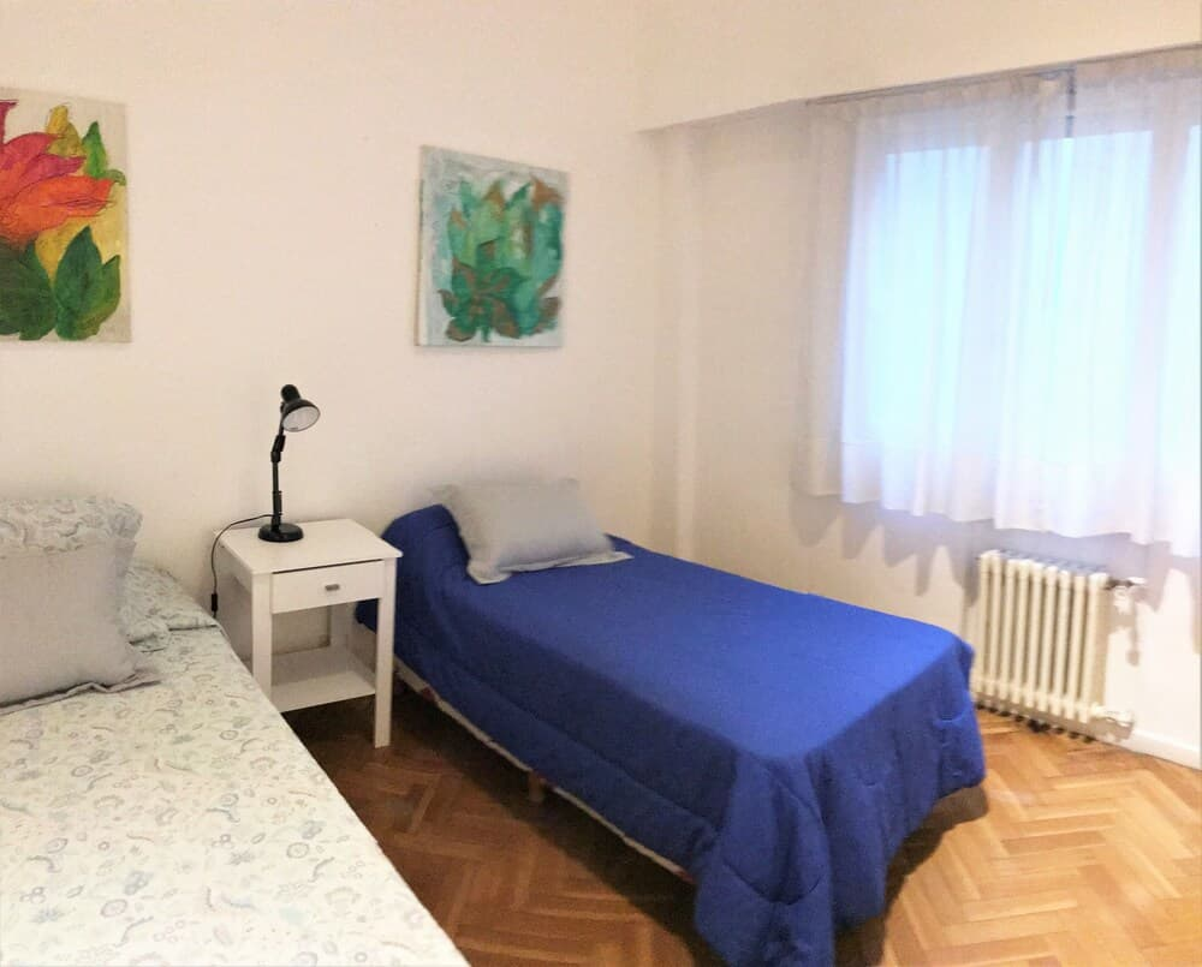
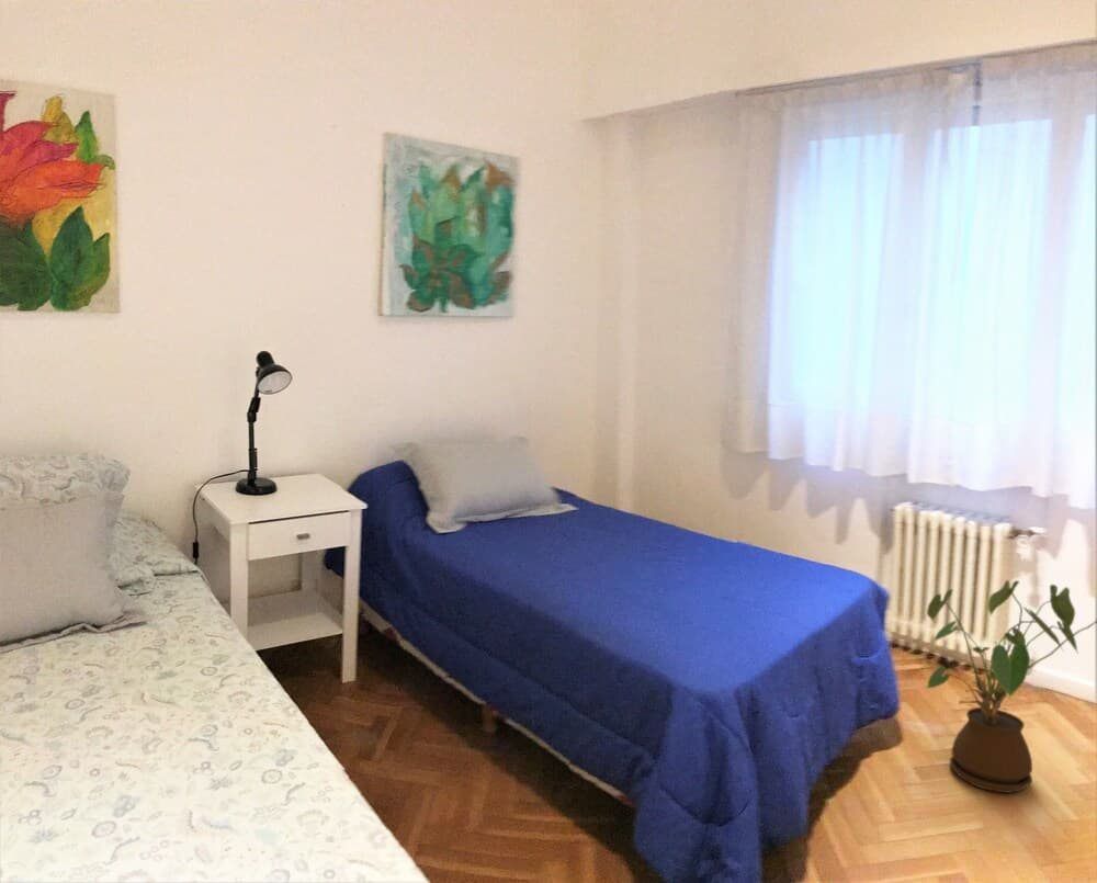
+ house plant (1007, 688)
